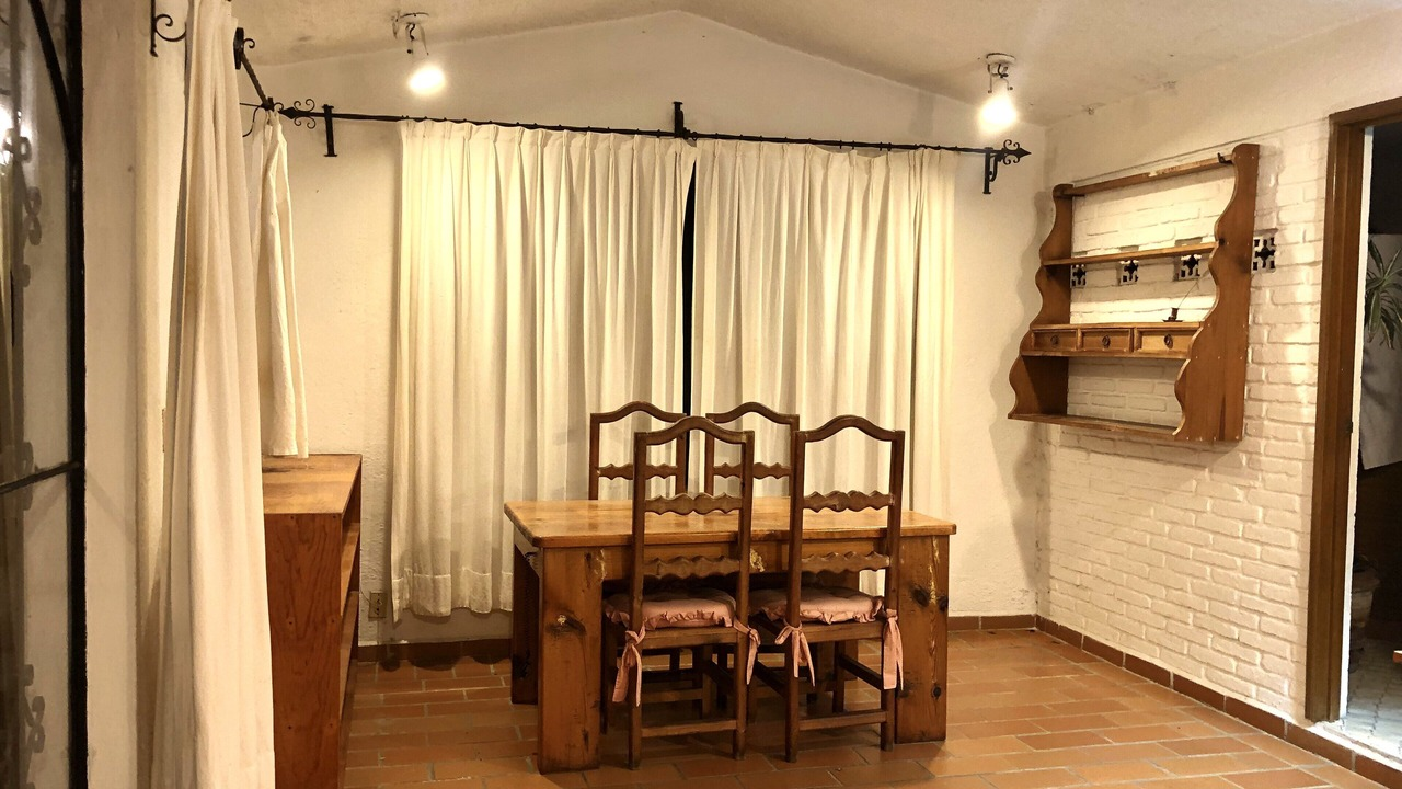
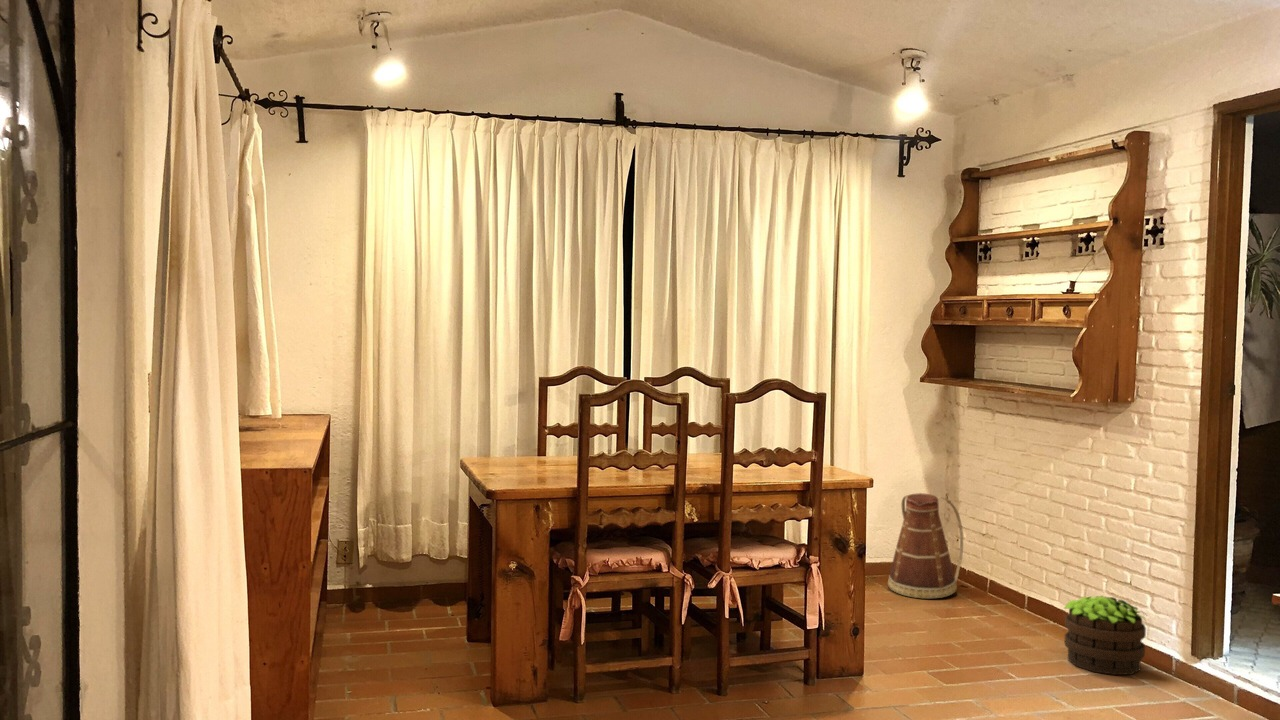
+ basket (928, 538)
+ potted plant (1104, 630)
